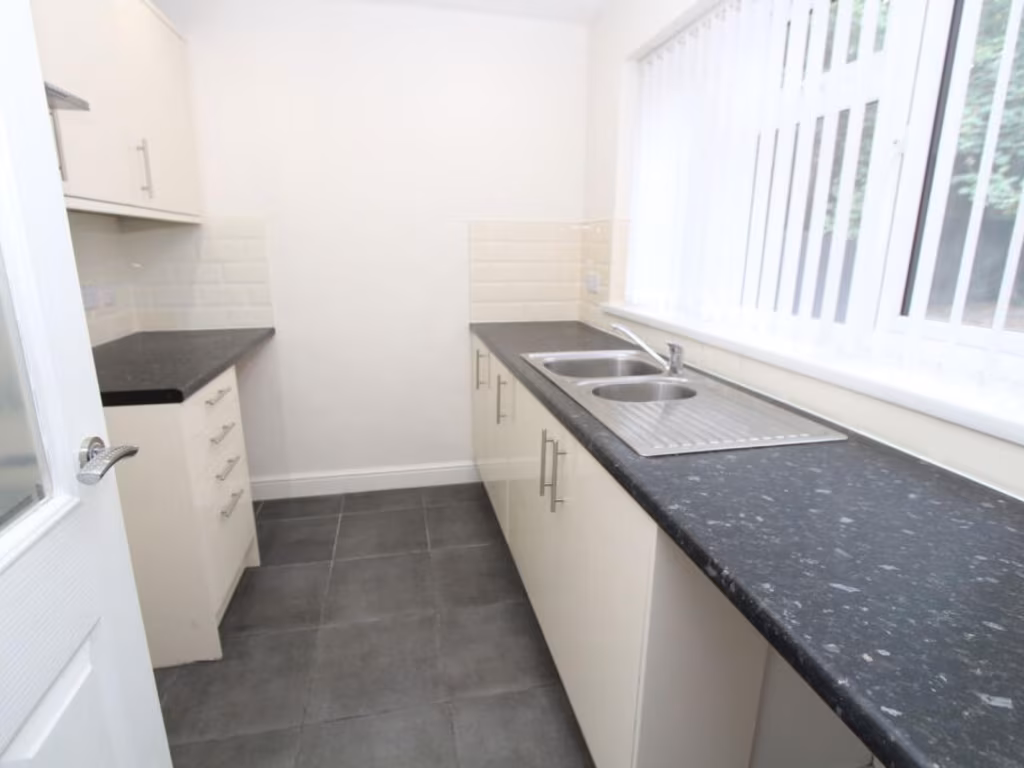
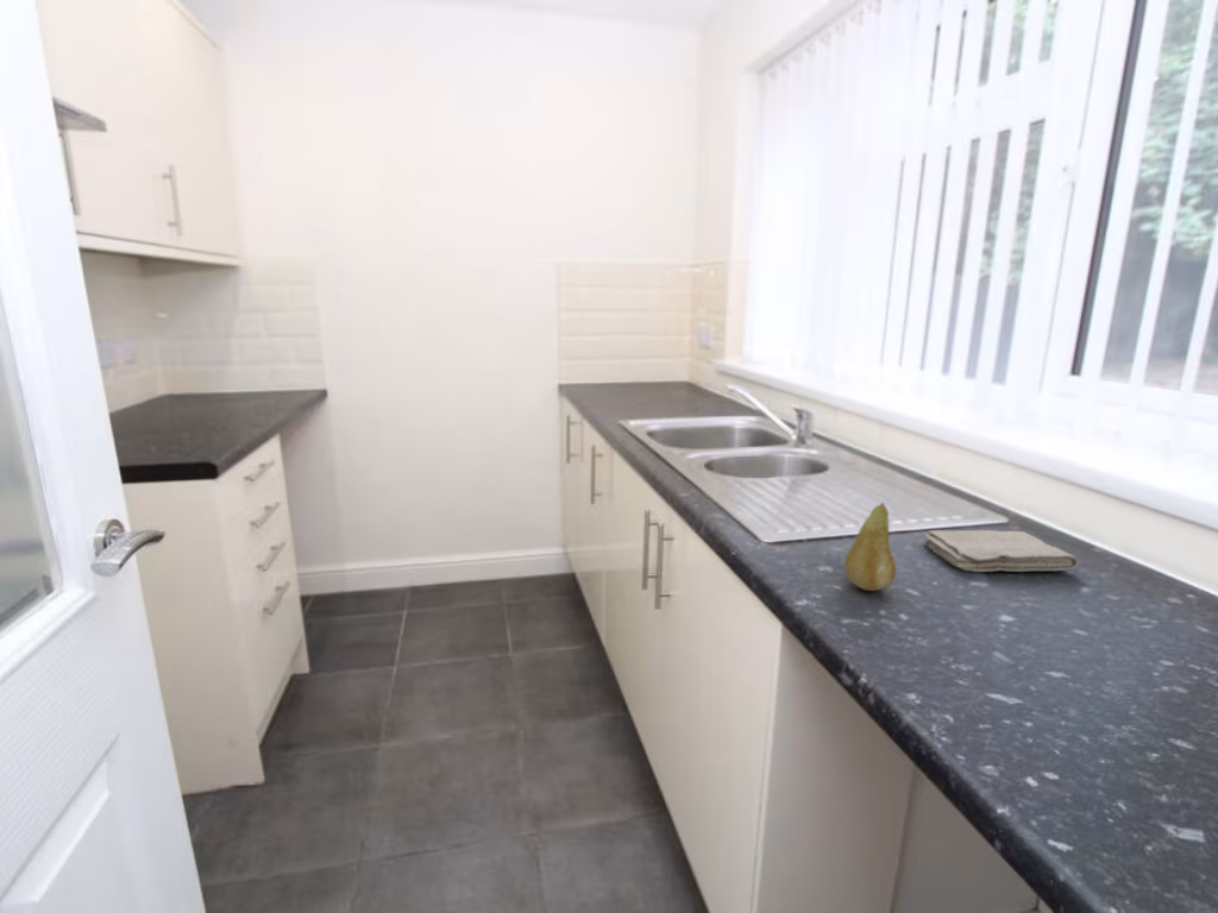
+ washcloth (994, 548)
+ fruit (872, 547)
